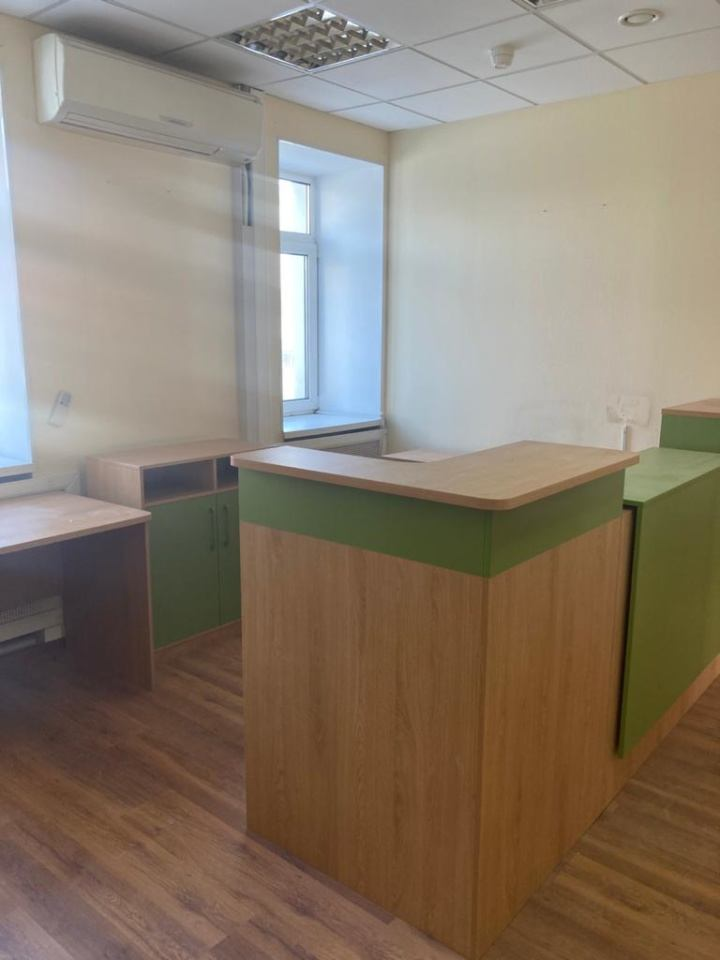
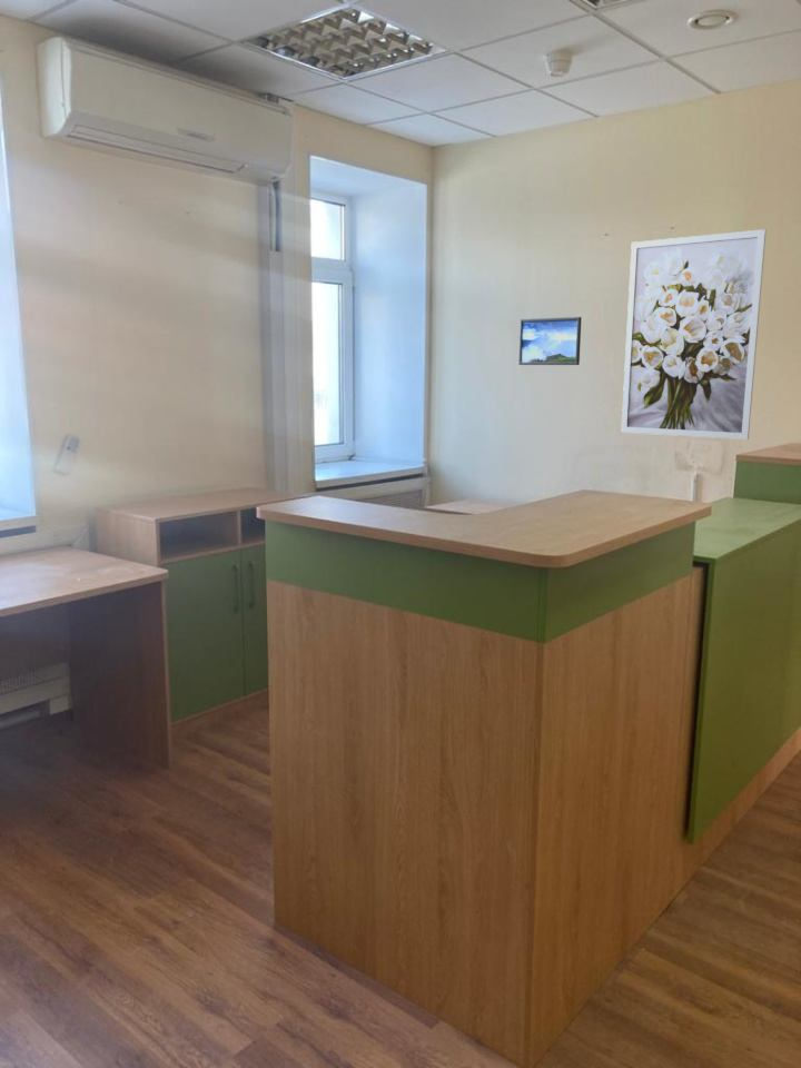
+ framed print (548, 342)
+ wall art (688, 338)
